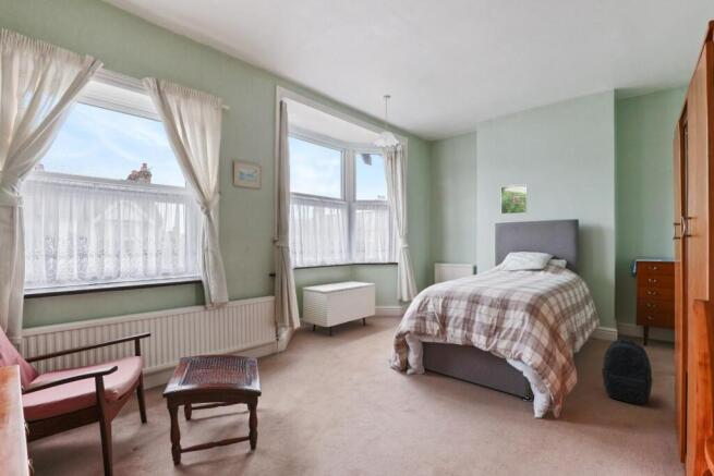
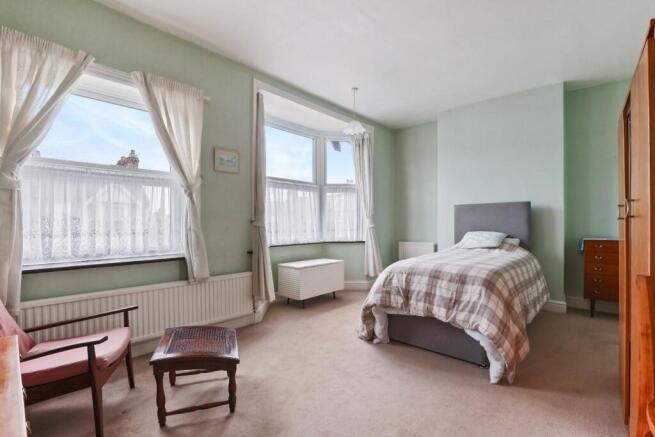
- backpack (626, 367)
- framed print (513, 199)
